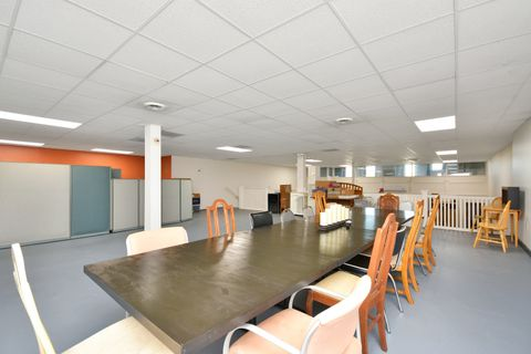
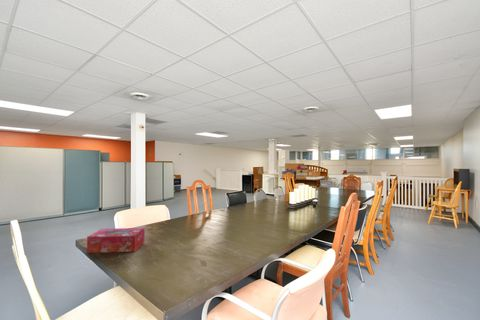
+ tissue box (117, 239)
